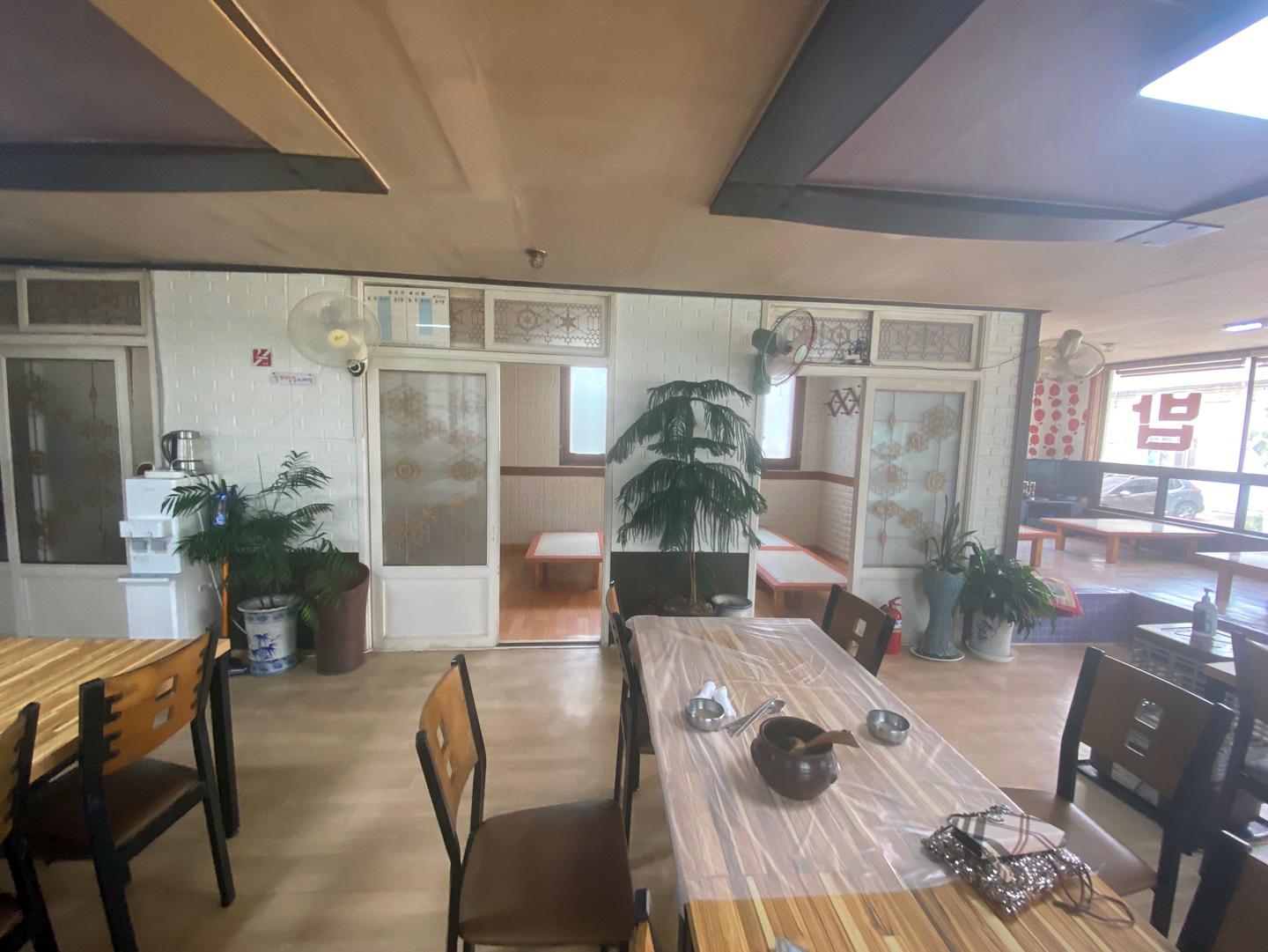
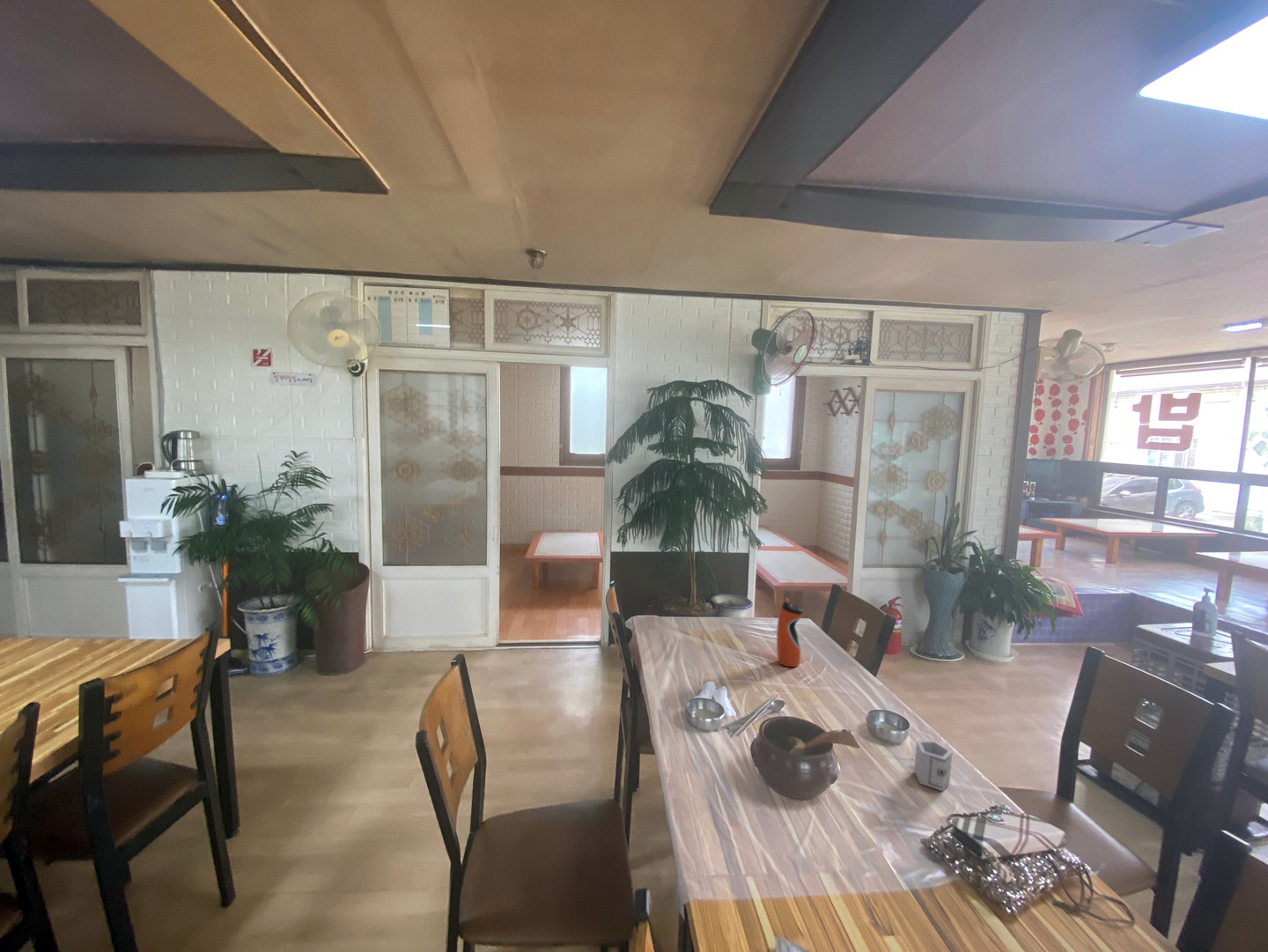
+ cup (930, 762)
+ water bottle (789, 631)
